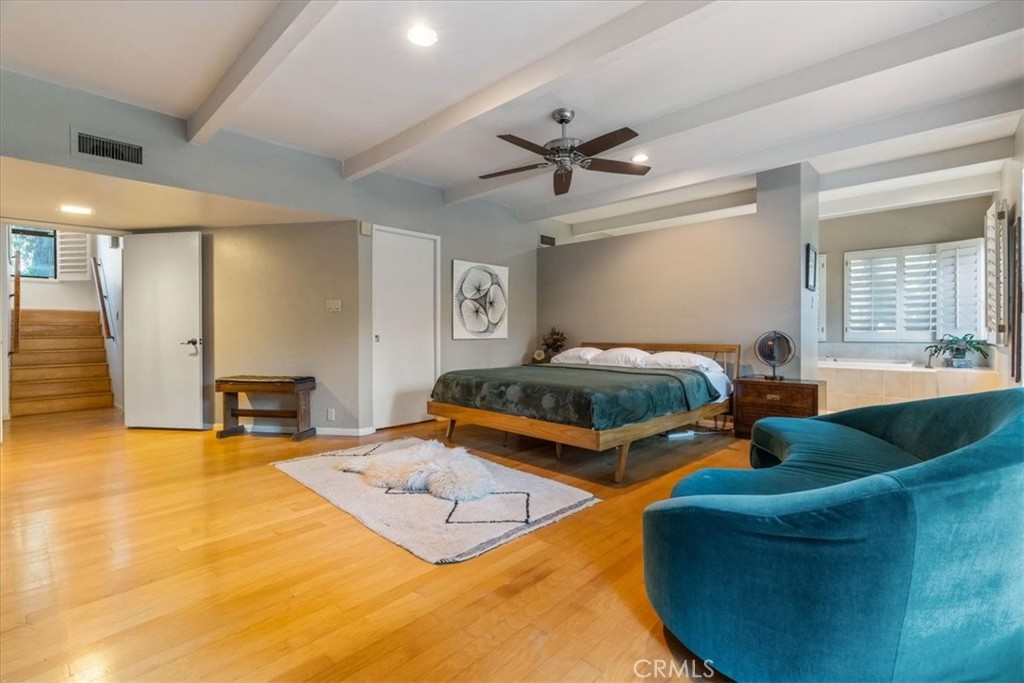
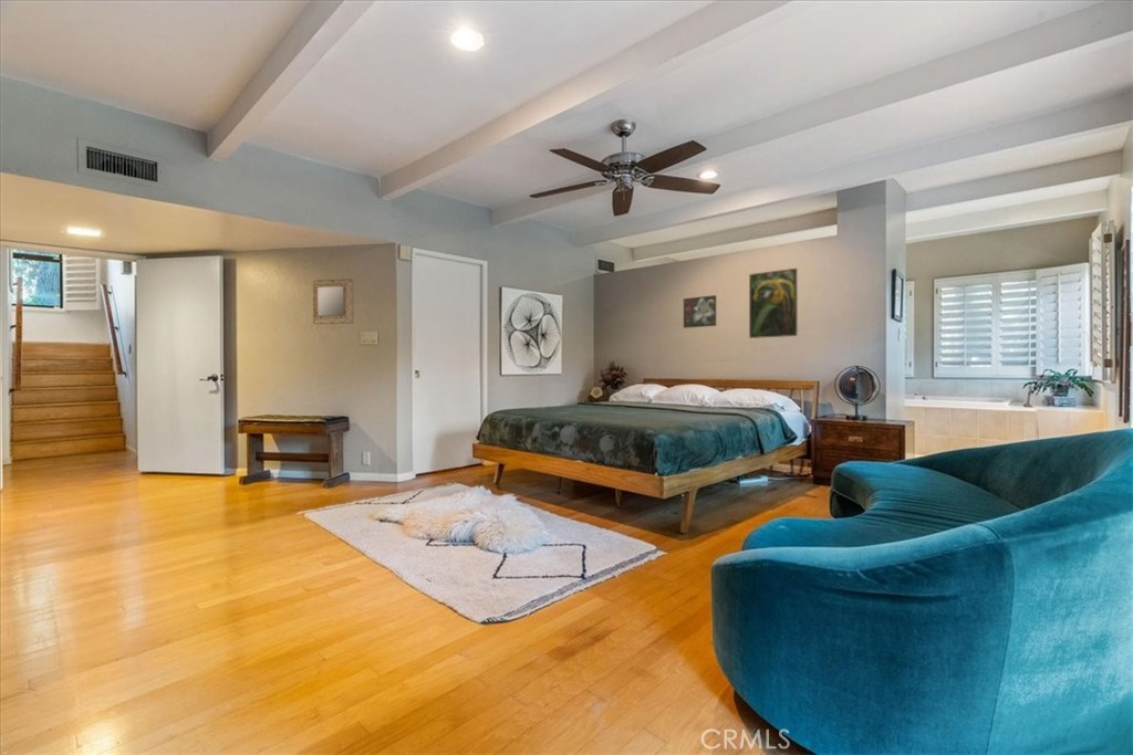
+ home mirror (331, 301)
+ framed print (772, 304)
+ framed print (699, 312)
